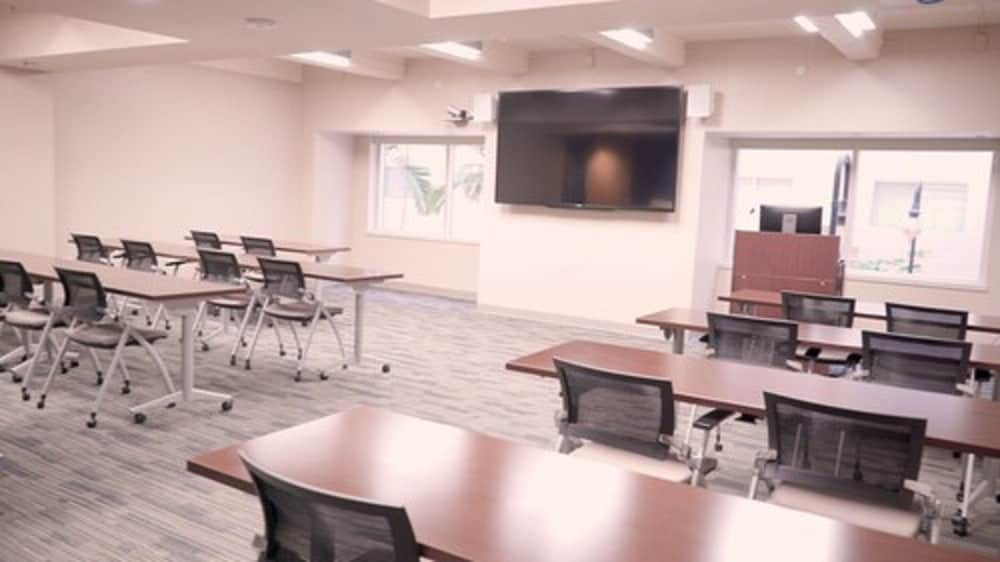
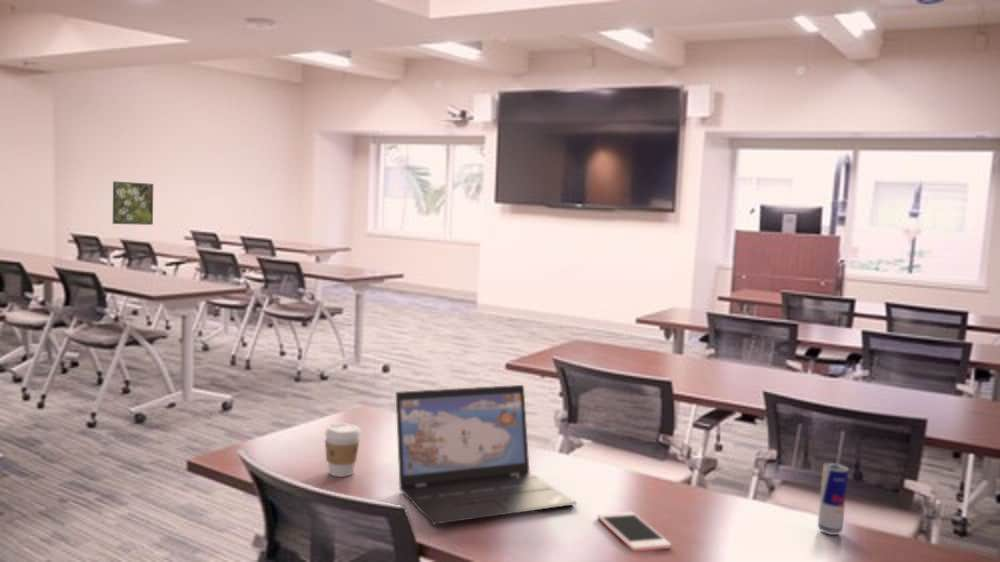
+ coffee cup (342, 449)
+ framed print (133, 203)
+ beverage can (832, 498)
+ laptop (484, 448)
+ cell phone (632, 530)
